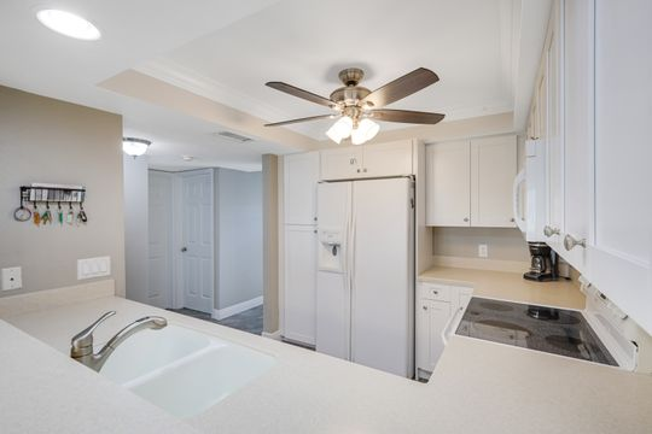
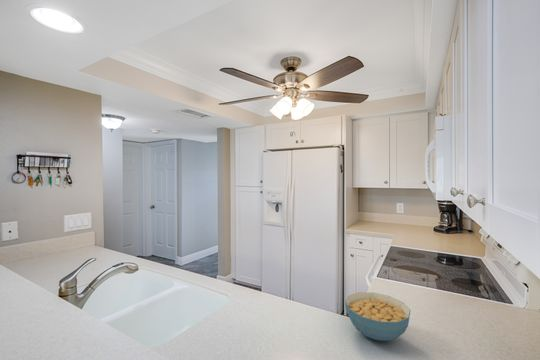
+ cereal bowl (376, 320)
